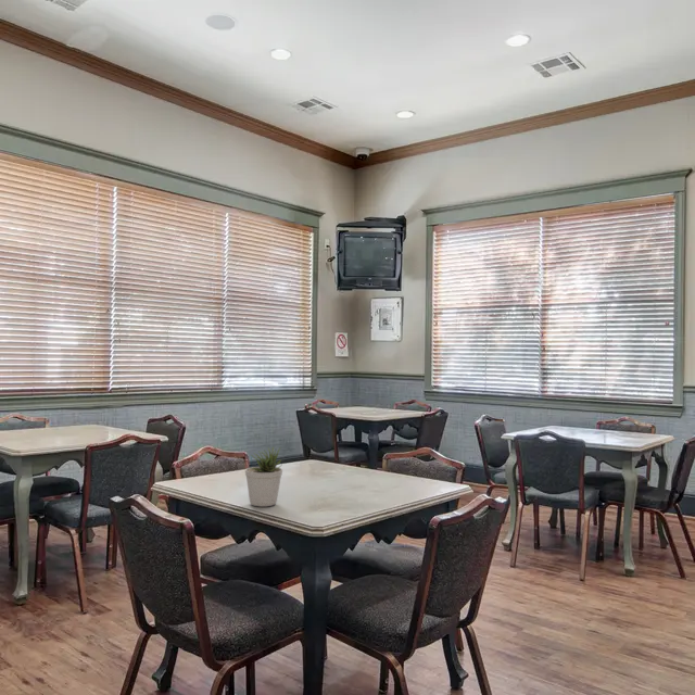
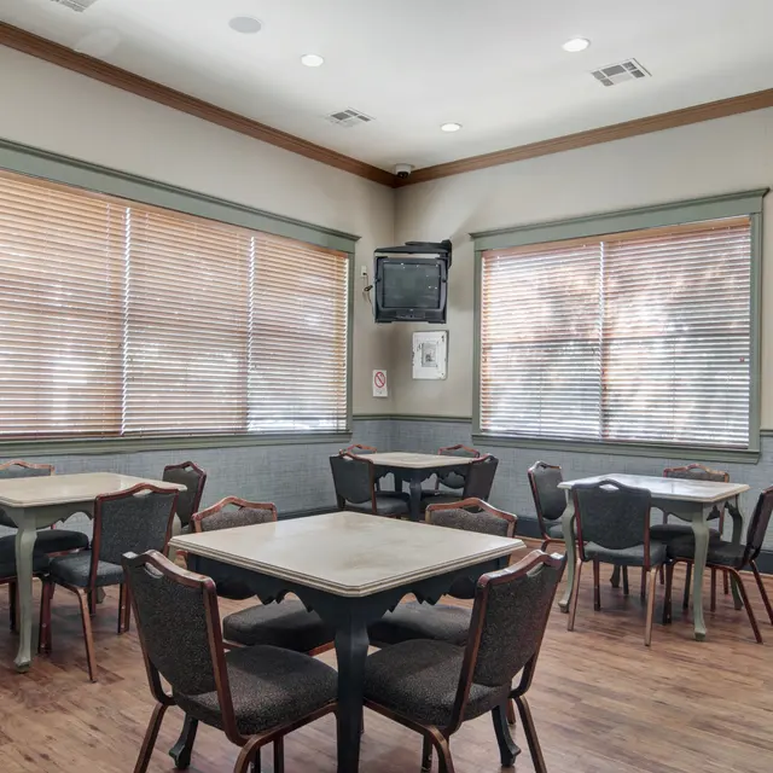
- potted plant (264, 475)
